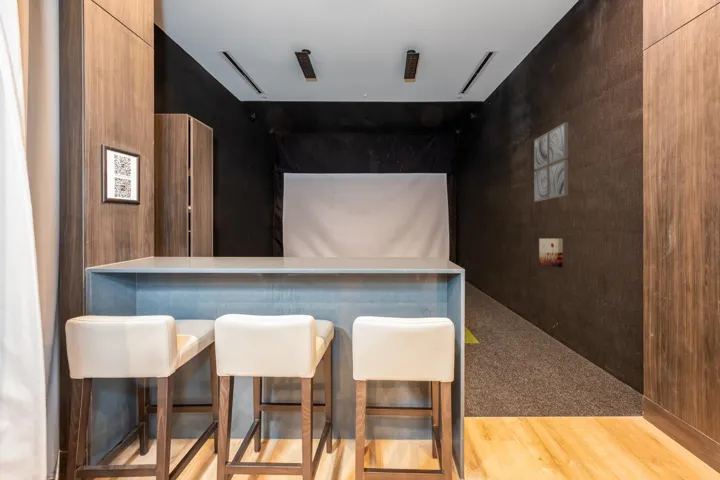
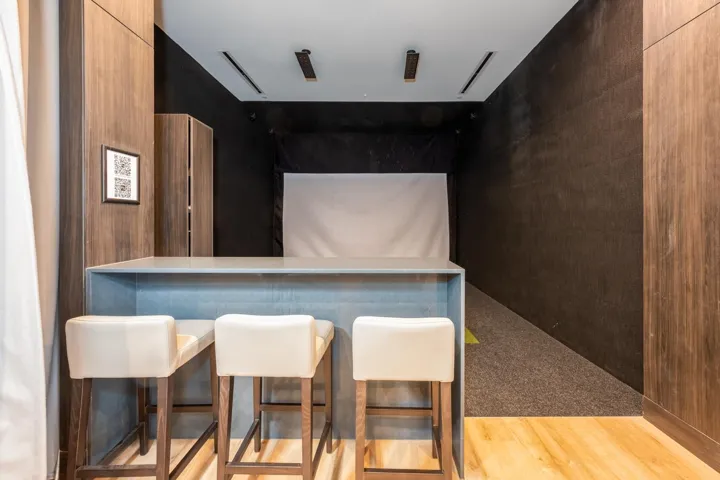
- wall art (550, 252)
- wall art (550, 165)
